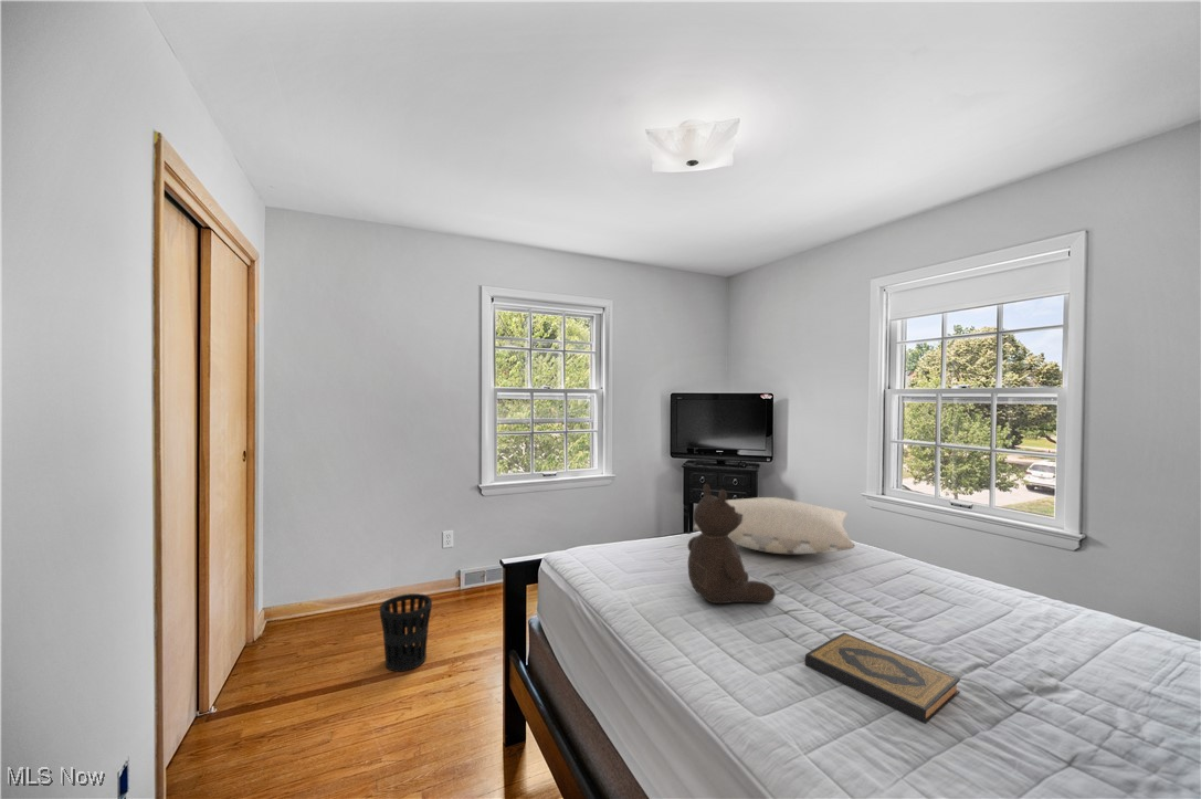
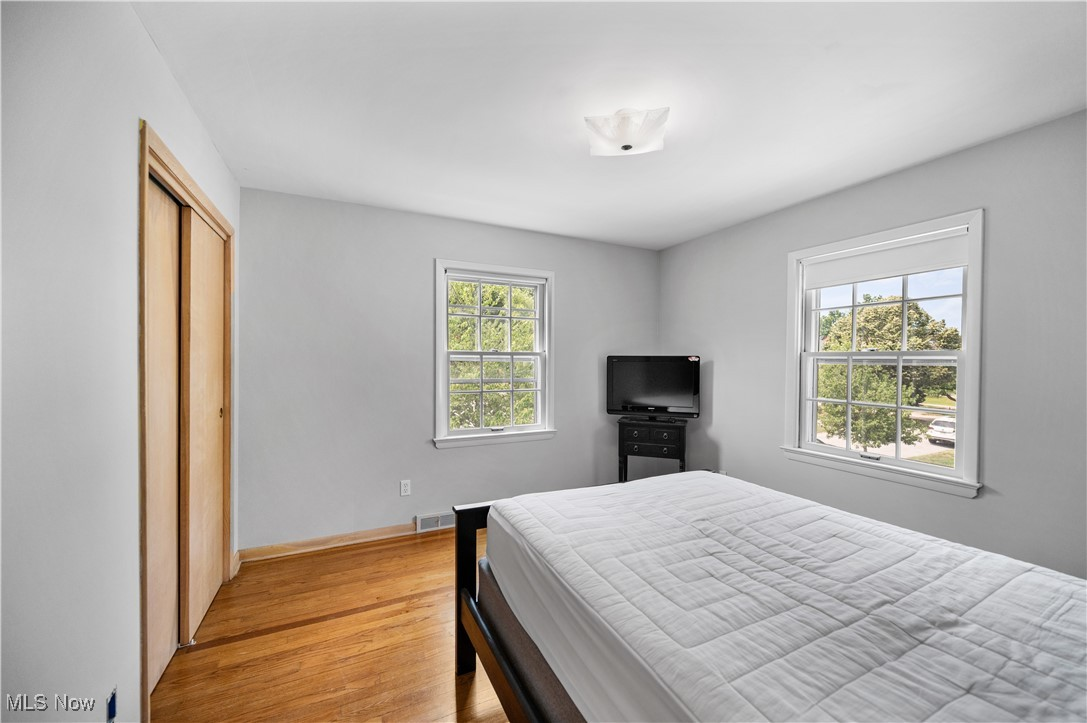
- hardback book (878, 672)
- pillow (776, 519)
- teddy bear (728, 542)
- wastebasket (407, 631)
